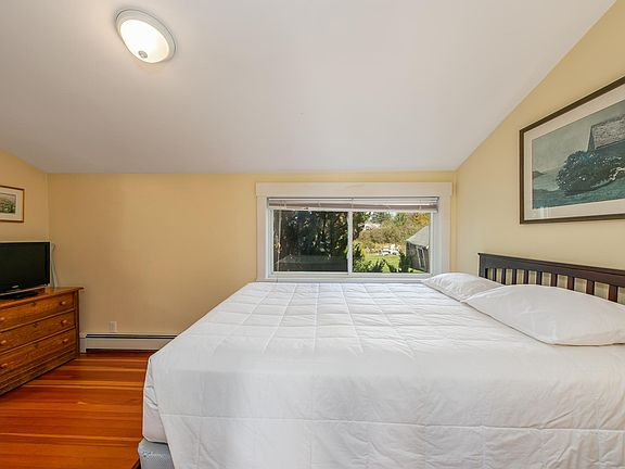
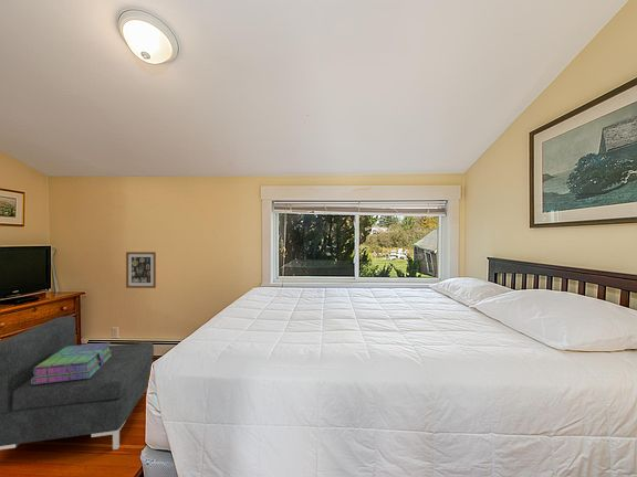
+ wall art (140, 269)
+ stack of books (75, 360)
+ chair (85, 379)
